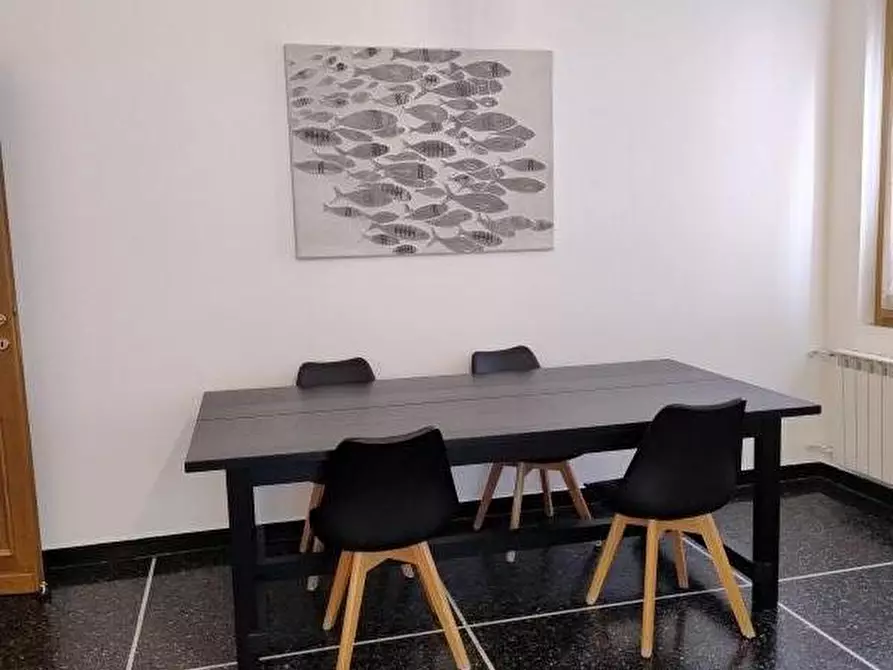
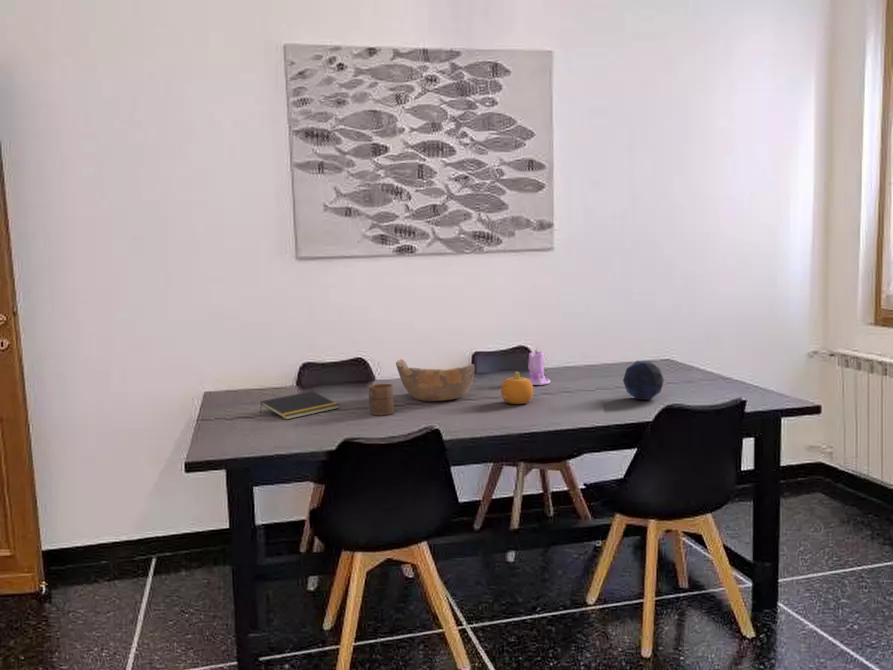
+ decorative orb (643, 380)
+ notepad (300, 404)
+ cup (380, 399)
+ bowl (434, 379)
+ candle (537, 364)
+ fruit (517, 387)
